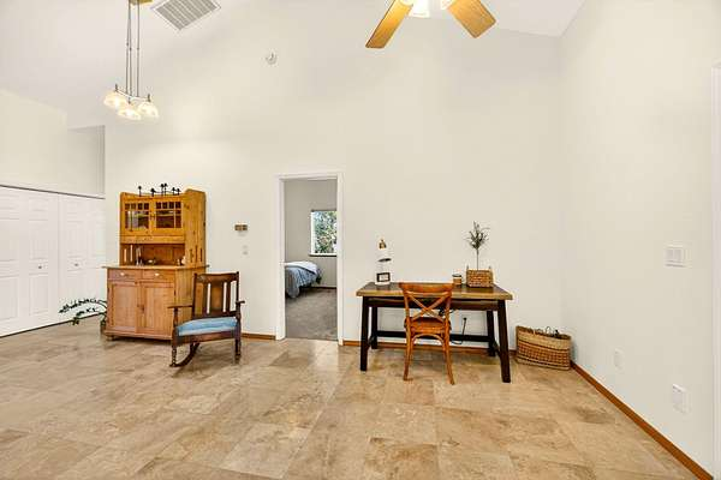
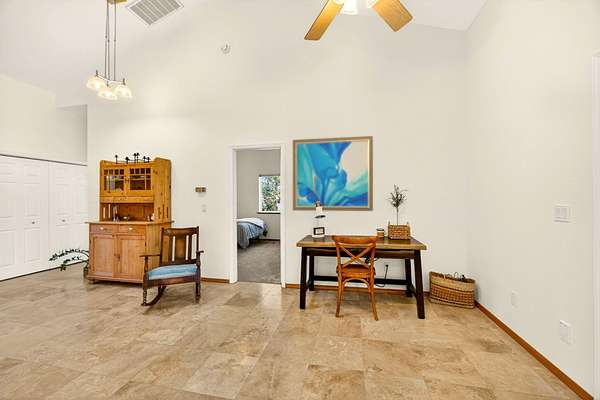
+ wall art (331, 174)
